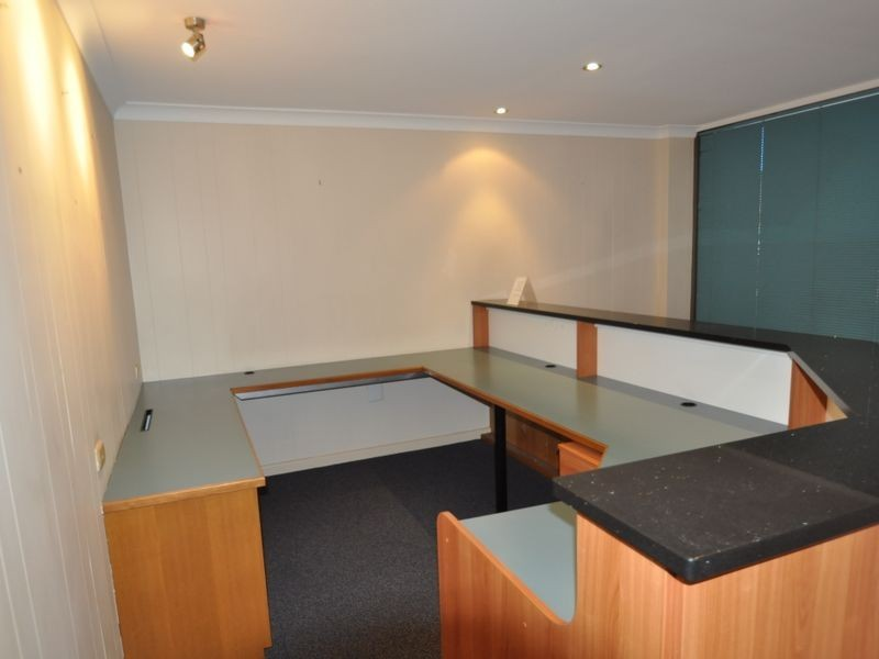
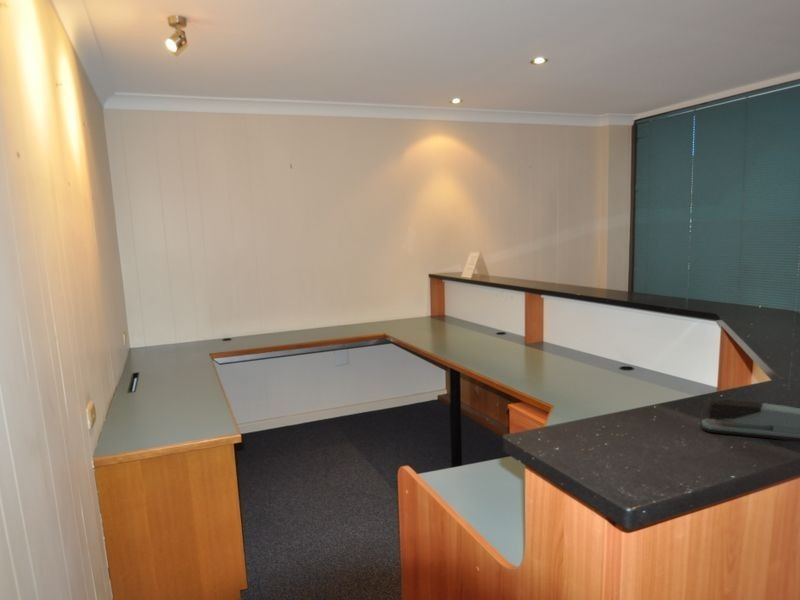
+ stapler (756, 417)
